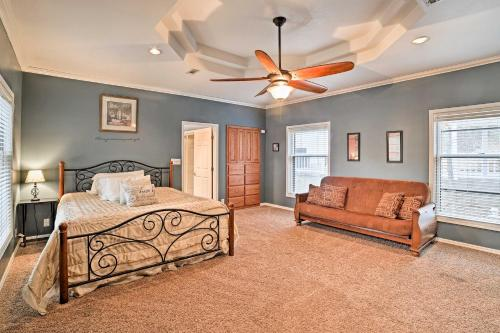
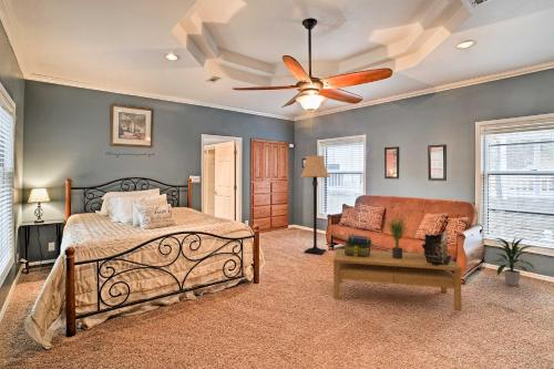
+ indoor plant (510, 259)
+ decorative box (437, 244)
+ potted plant (397, 234)
+ lamp (315, 204)
+ stack of books (358, 245)
+ coffee table (391, 276)
